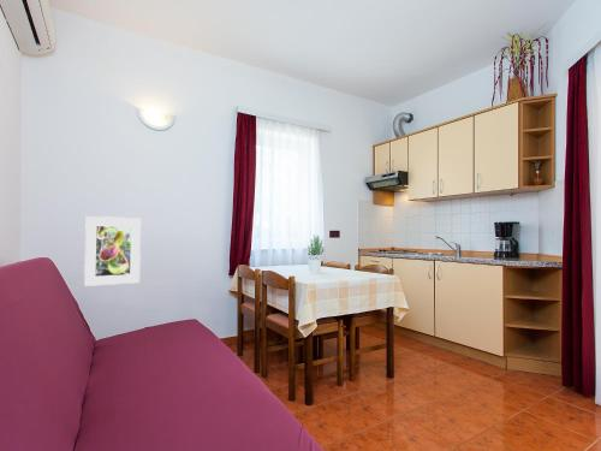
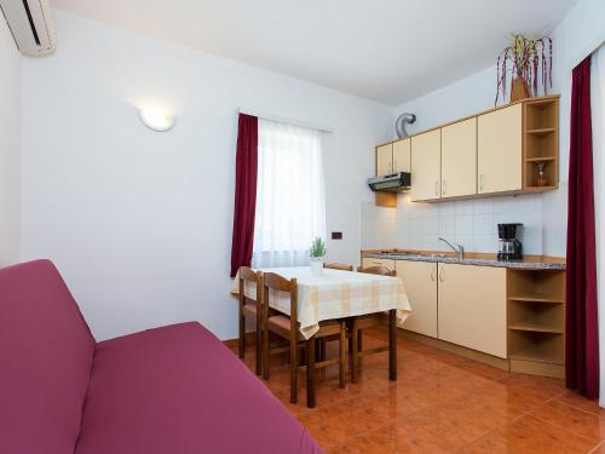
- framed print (113, 250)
